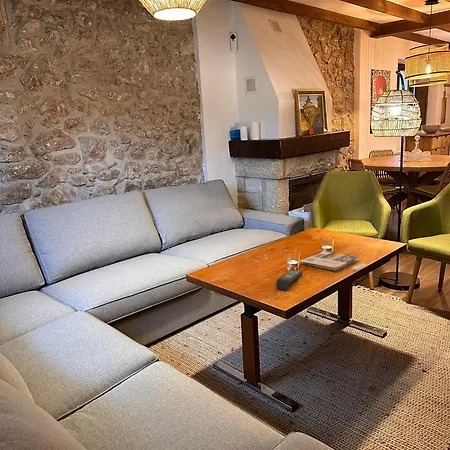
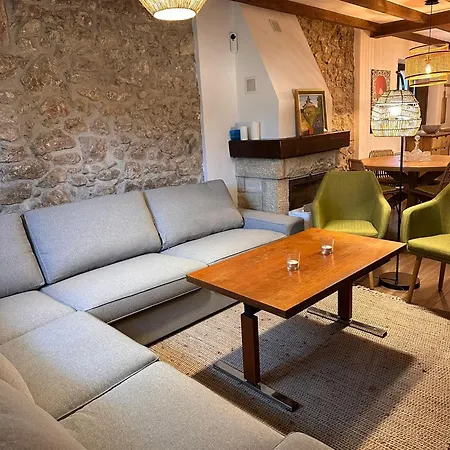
- remote control (289, 278)
- magazine (335, 261)
